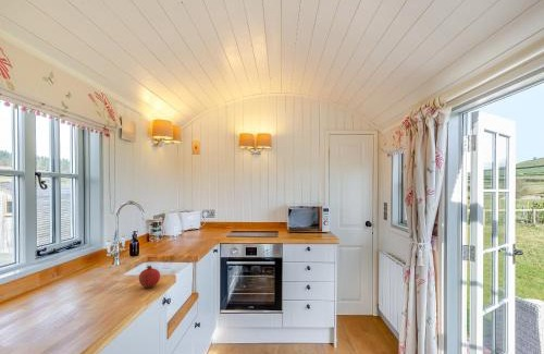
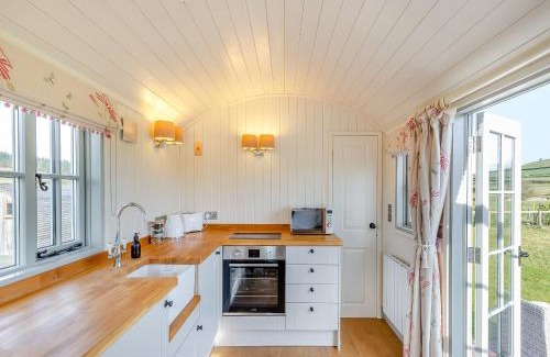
- fruit (149, 276)
